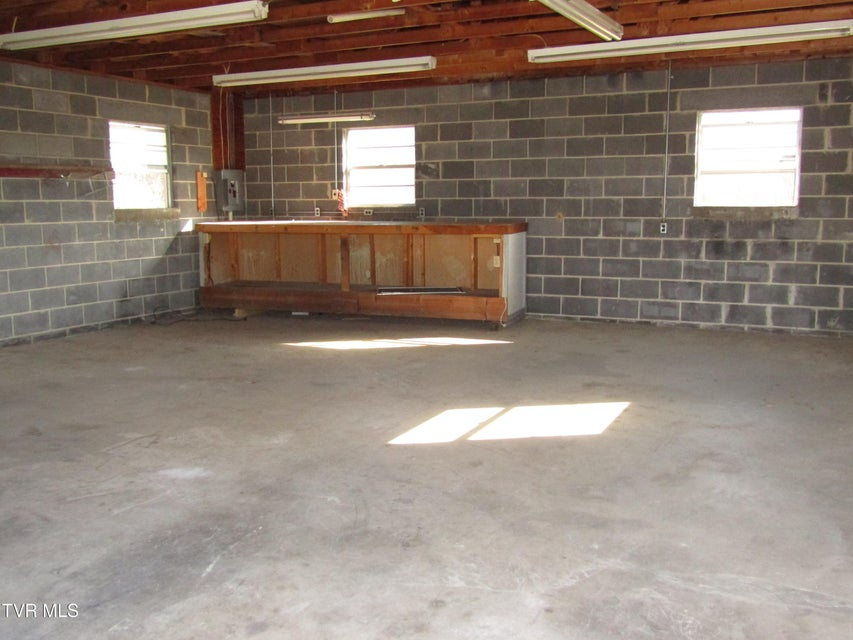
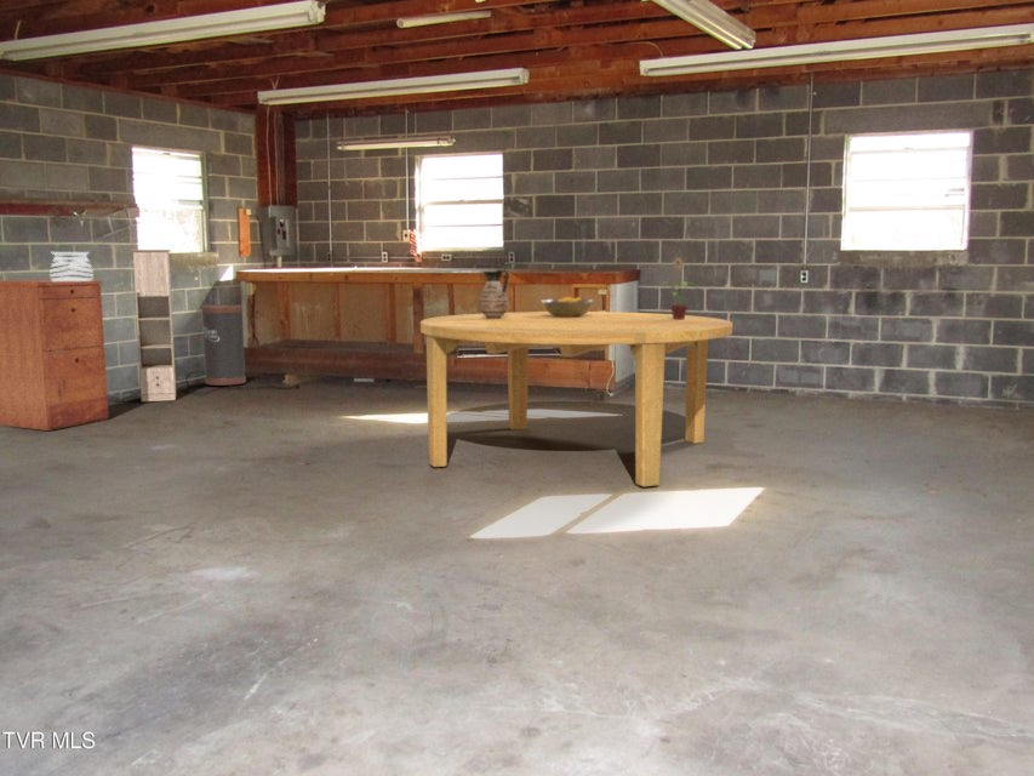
+ filing cabinet (46, 352)
+ trash can (223, 344)
+ ceiling light fixture (70, 266)
+ storage cabinet (155, 325)
+ dining table (573, 355)
+ fruit bowl (567, 306)
+ potted plant (678, 299)
+ ceramic jug (495, 293)
